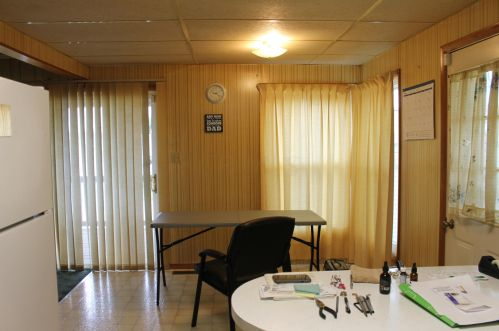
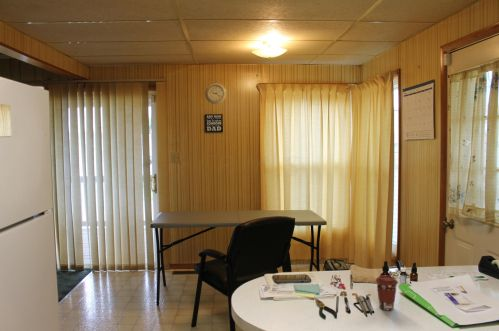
+ coffee cup (386, 292)
